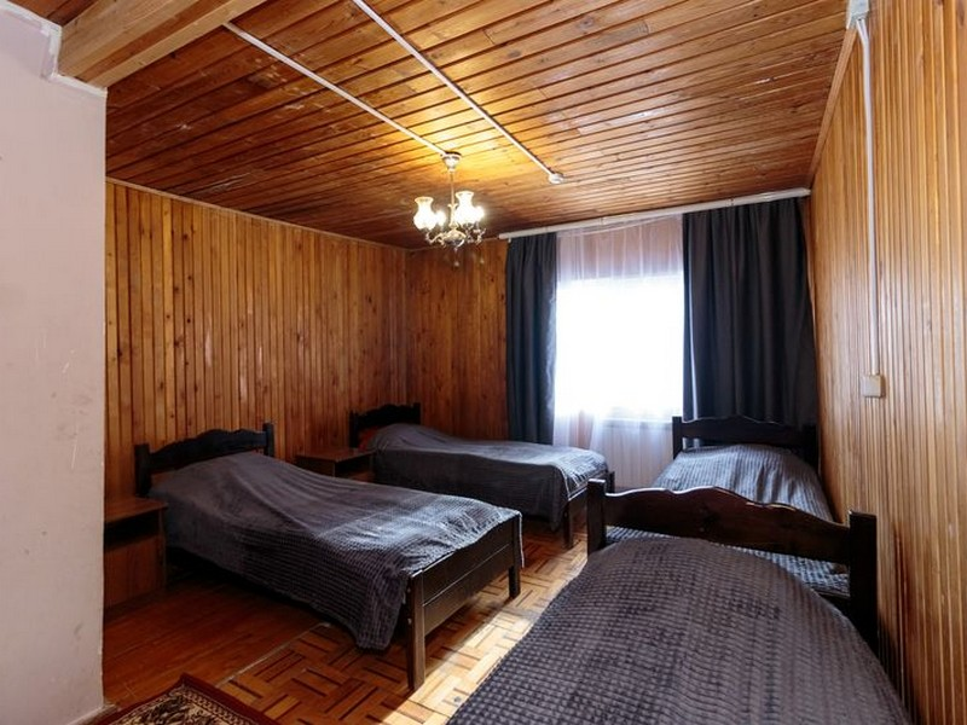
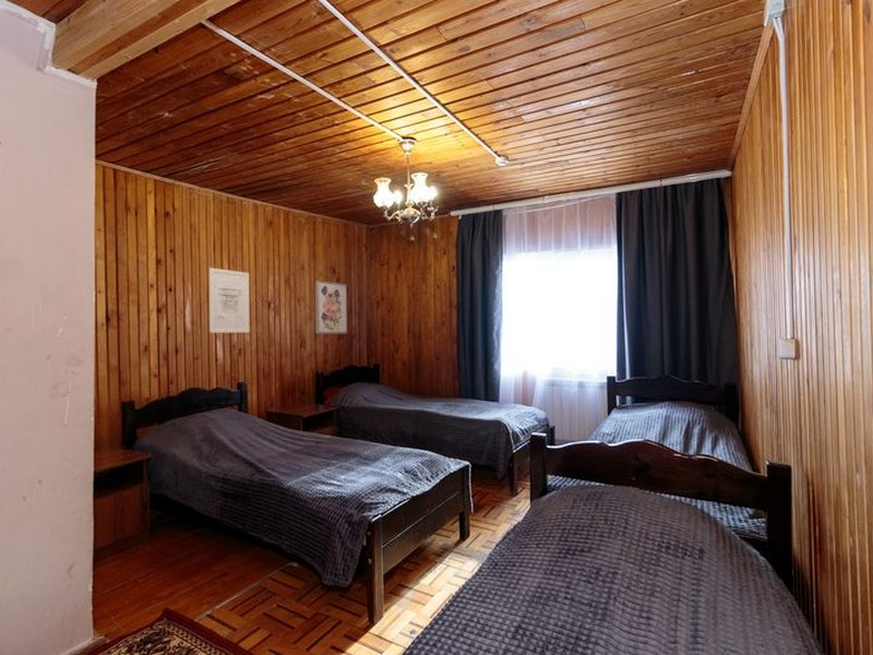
+ wall art (229, 301)
+ wall art (332, 308)
